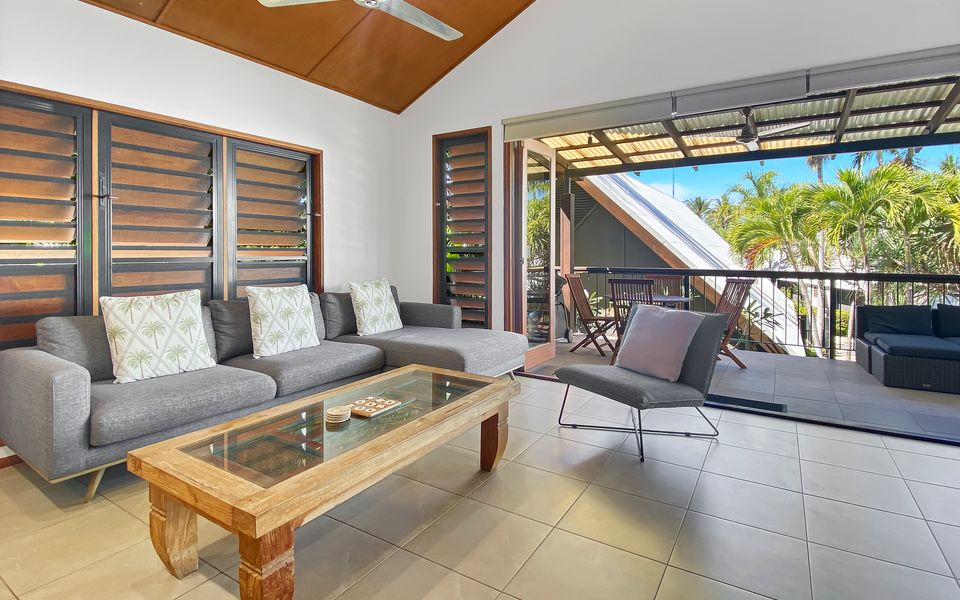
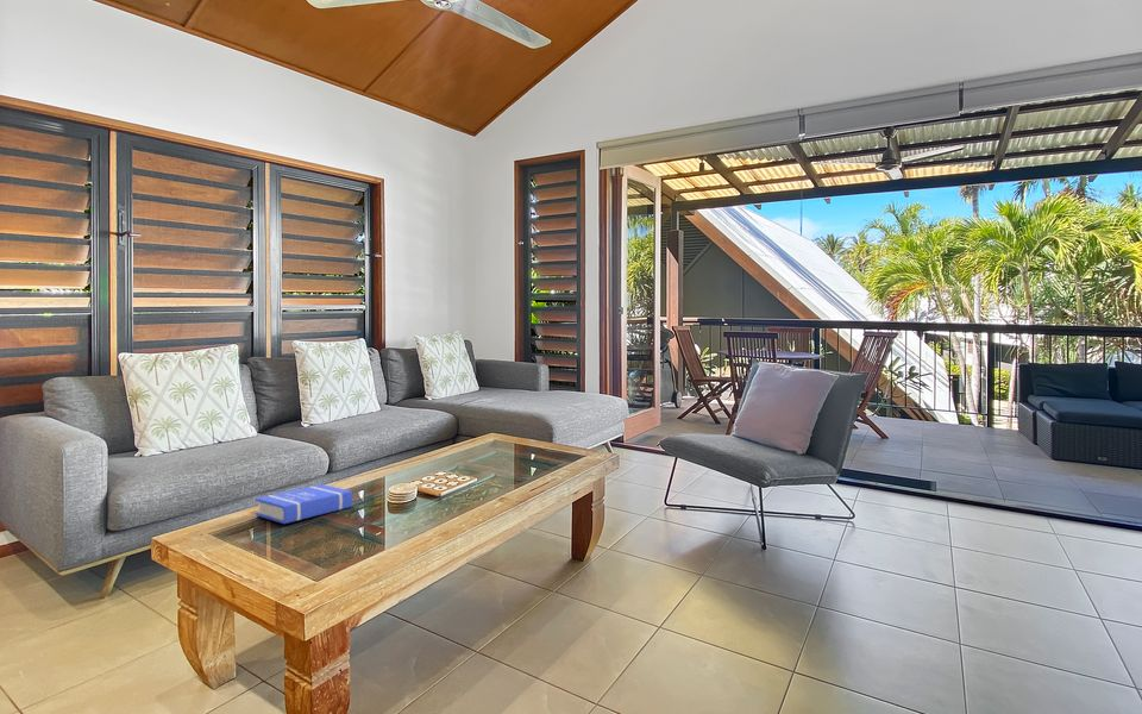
+ book (305, 502)
